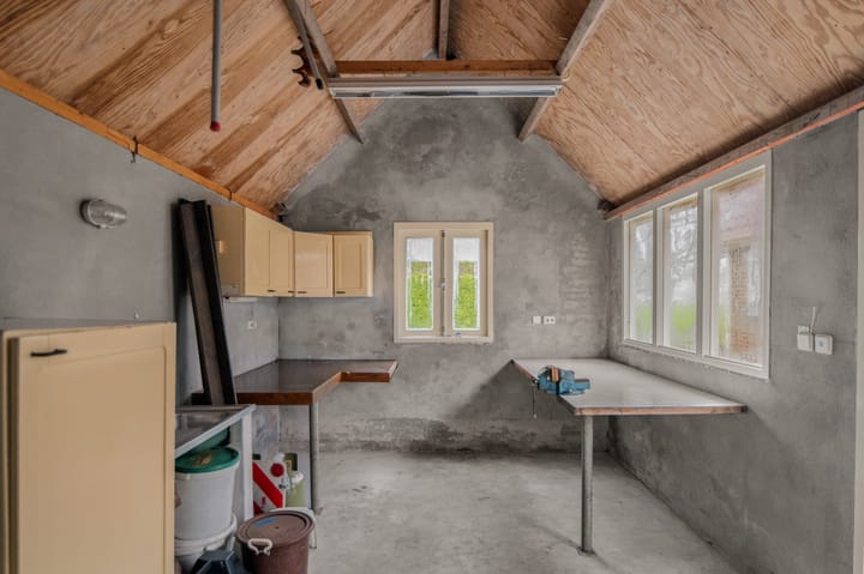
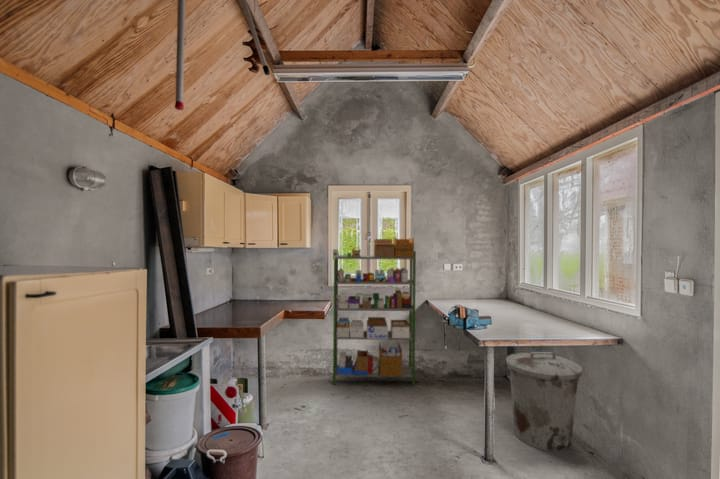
+ trash can (542, 394)
+ shelving unit (373, 309)
